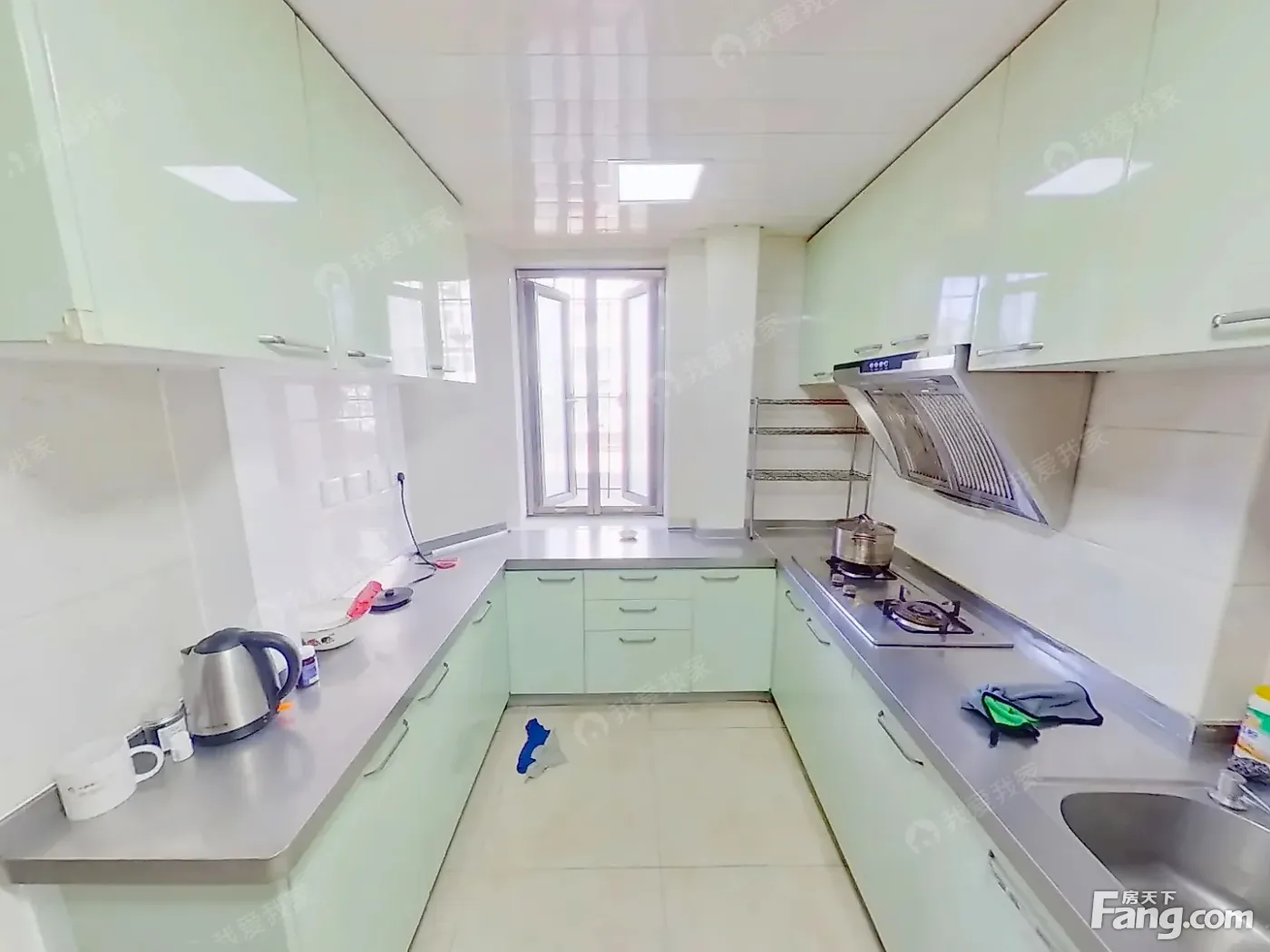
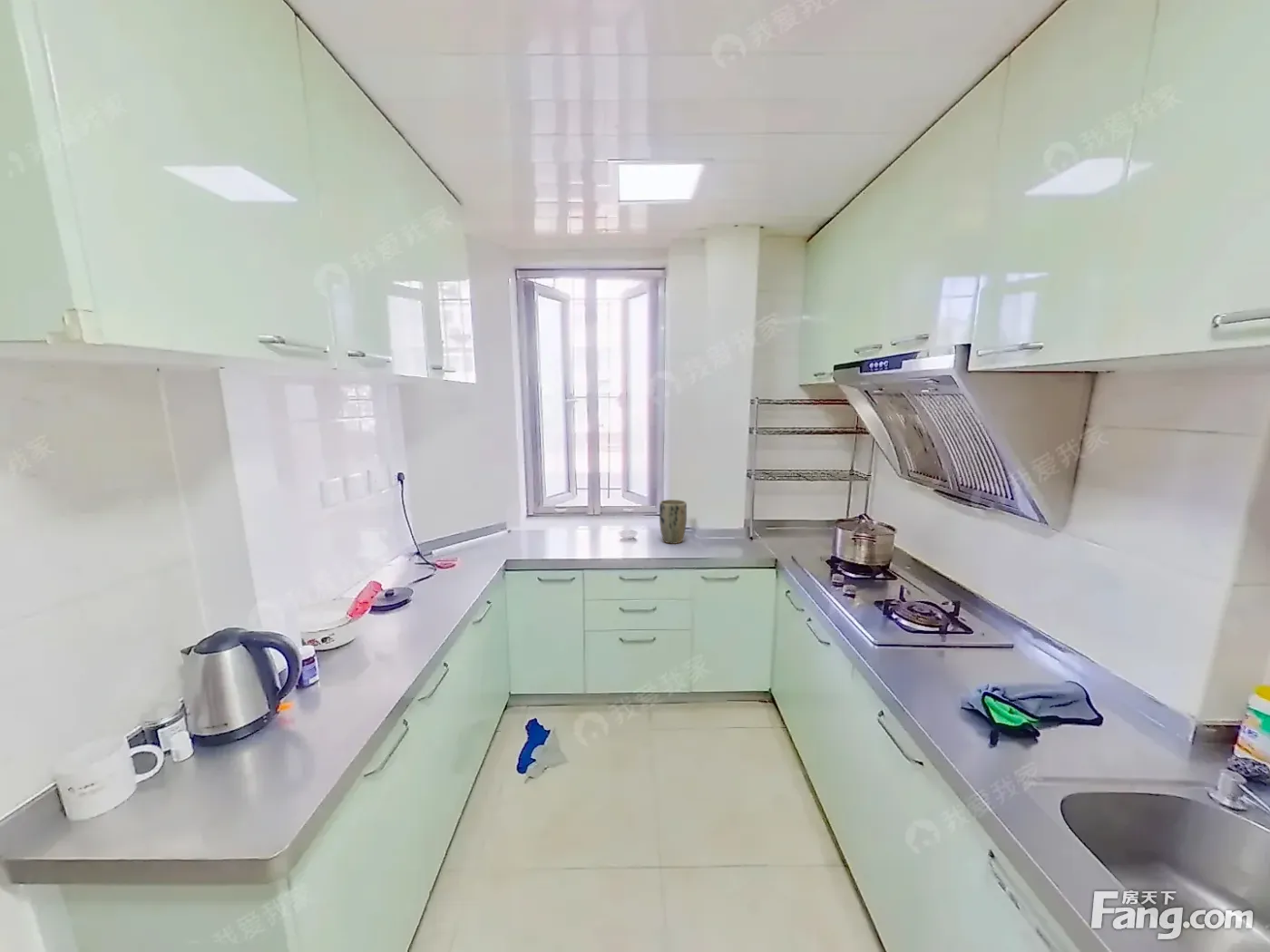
+ plant pot (672, 521)
